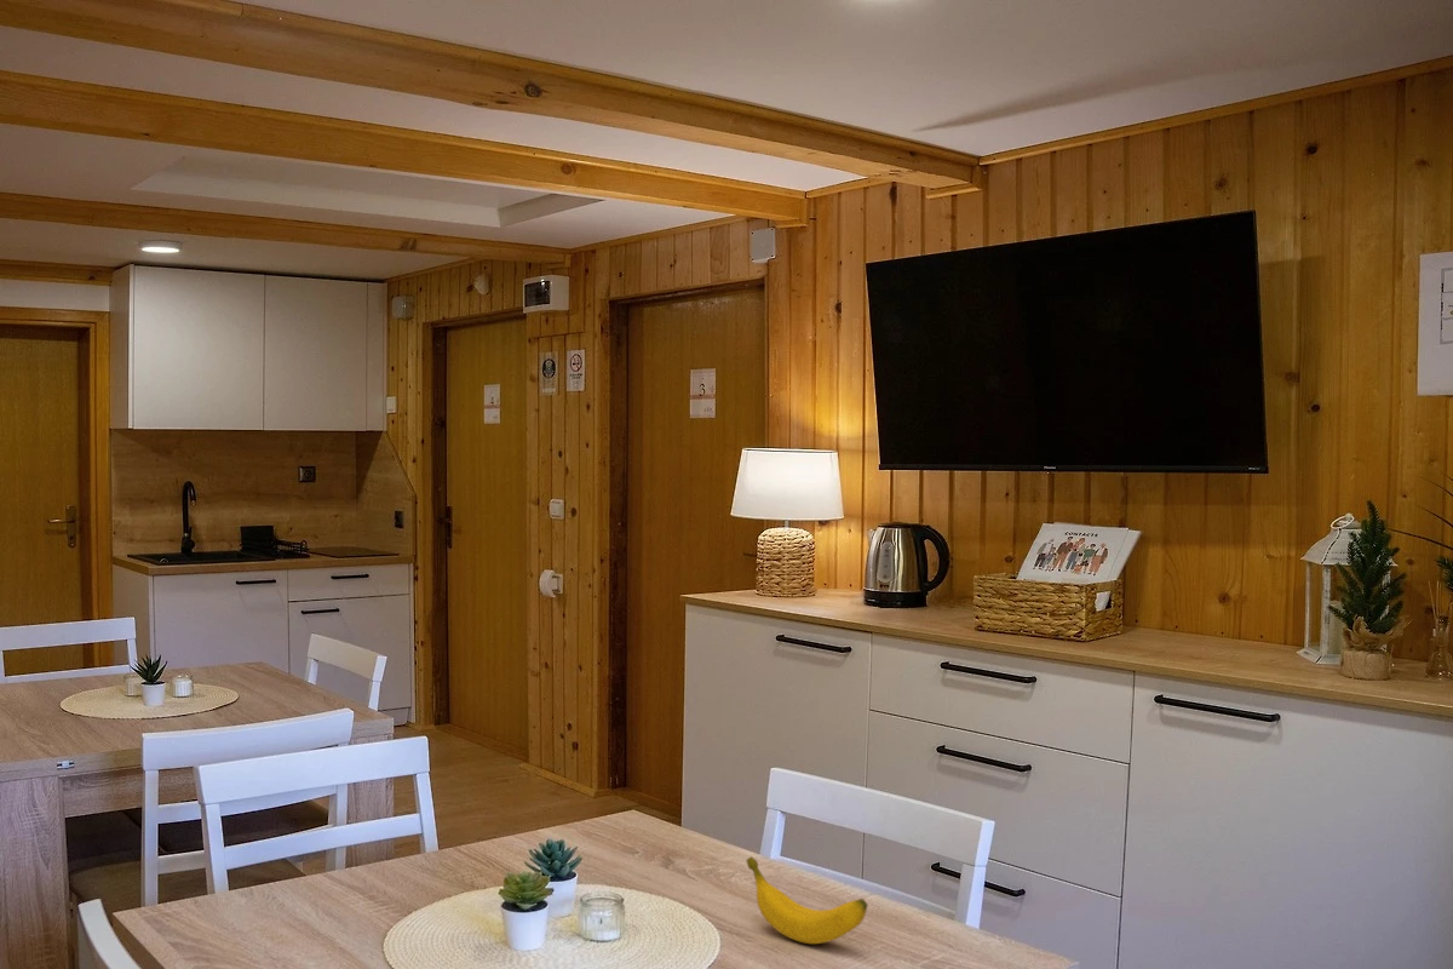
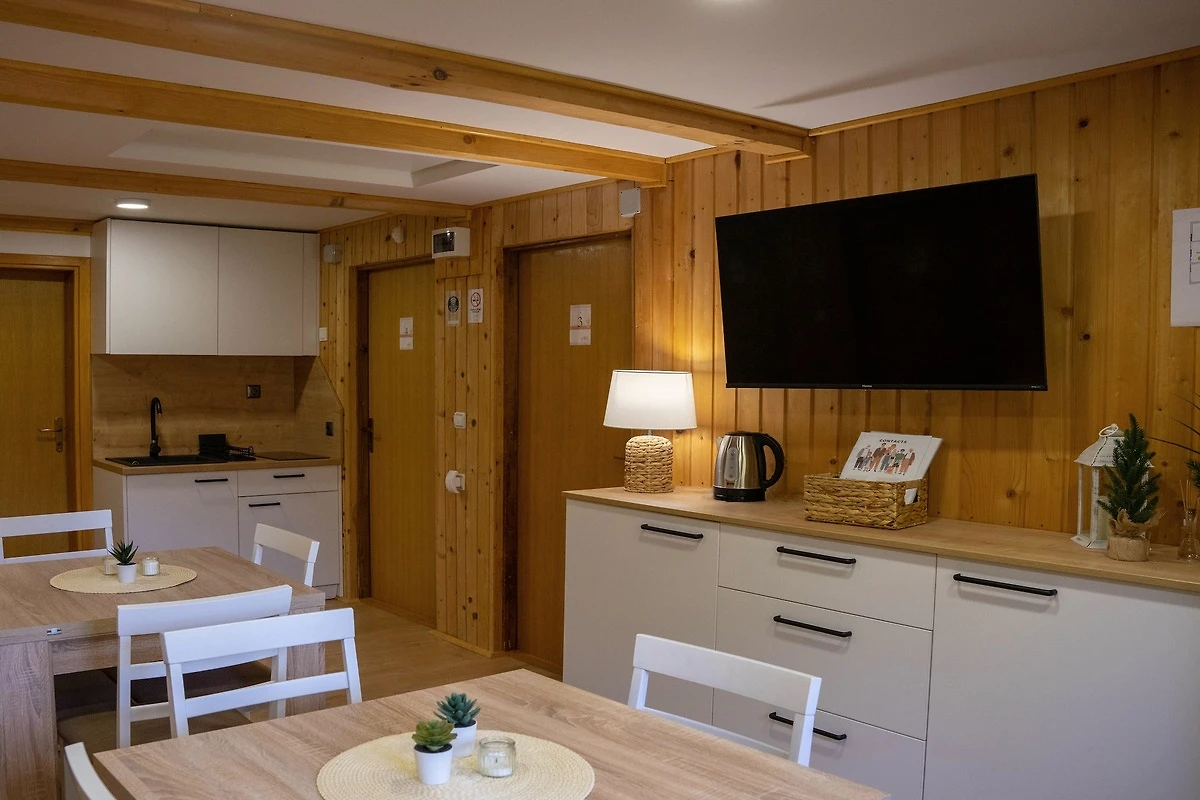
- banana (805, 907)
